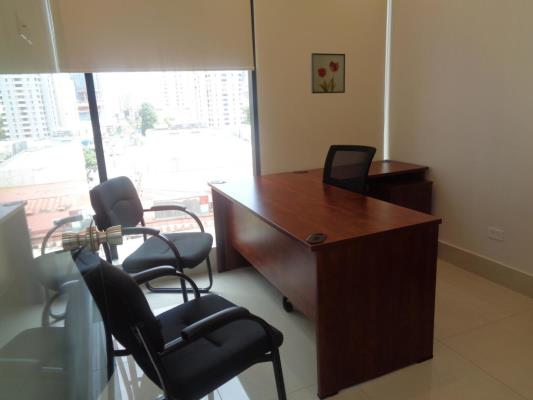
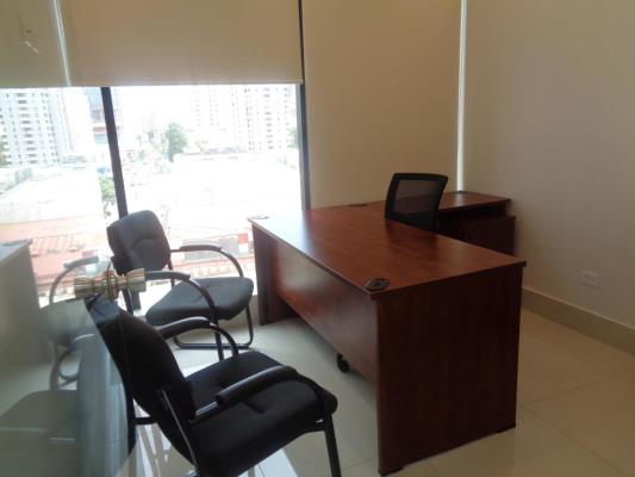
- wall art (327, 73)
